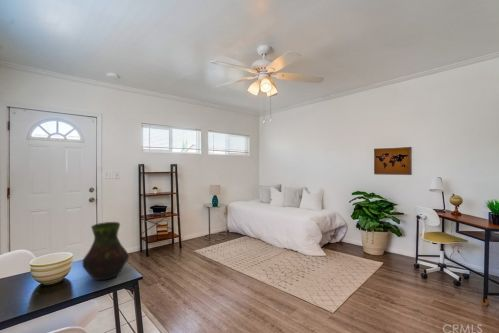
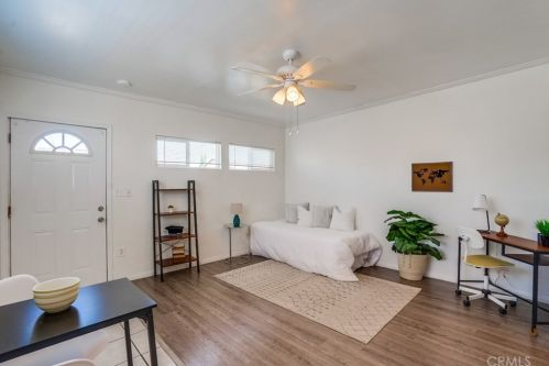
- vase (106, 250)
